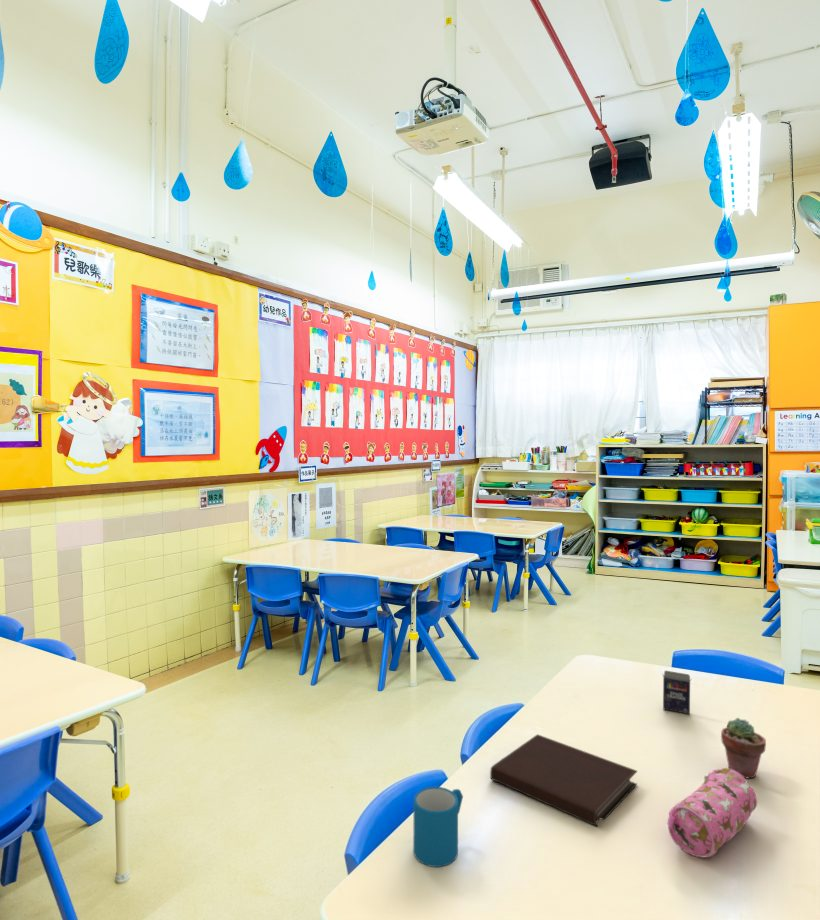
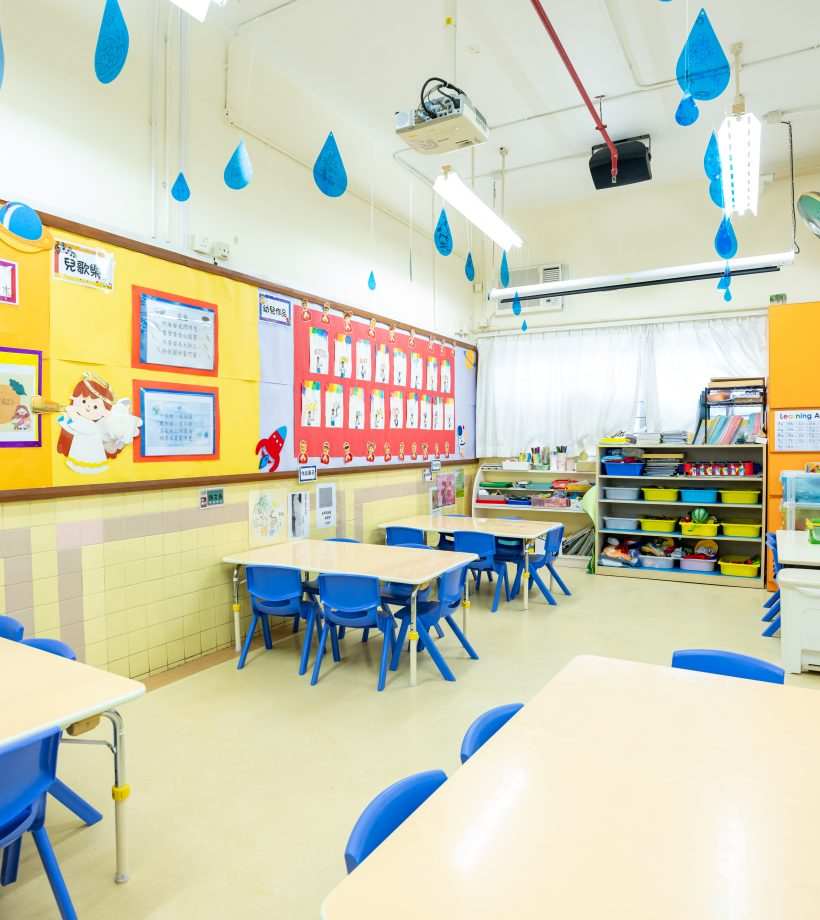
- pencil case (712, 810)
- notebook (563, 775)
- mug (442, 820)
- potted succulent (742, 745)
- crayon box (676, 691)
